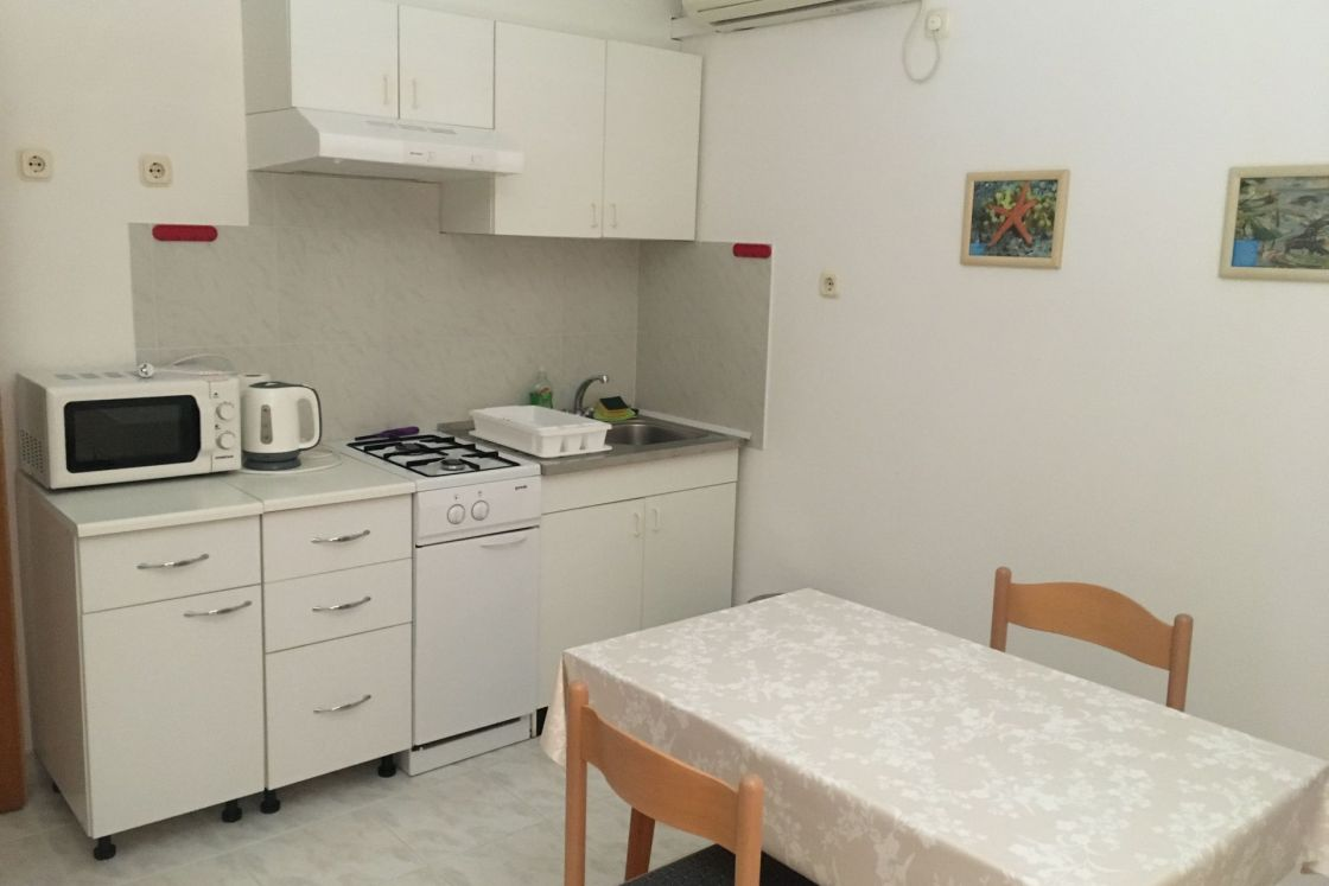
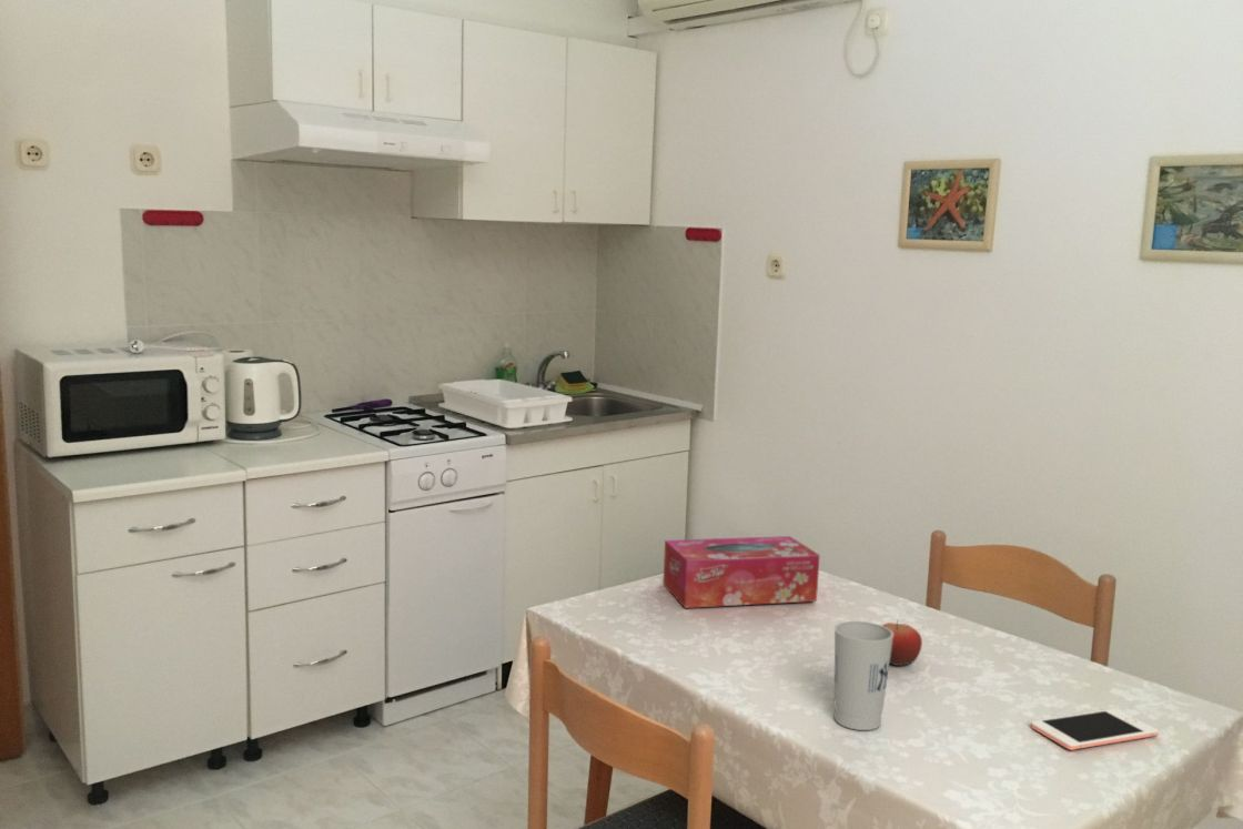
+ tissue box (739, 569)
+ cup (860, 676)
+ cell phone (1093, 728)
+ fruit (898, 640)
